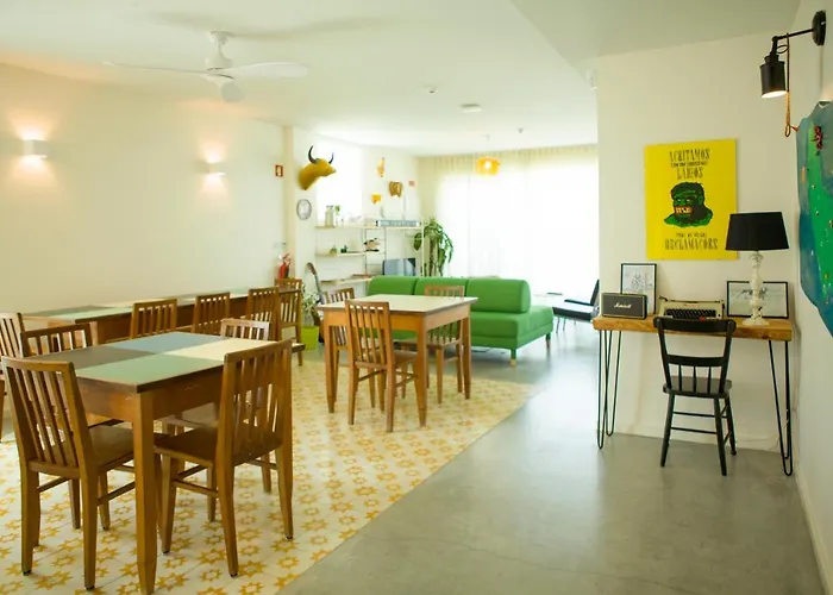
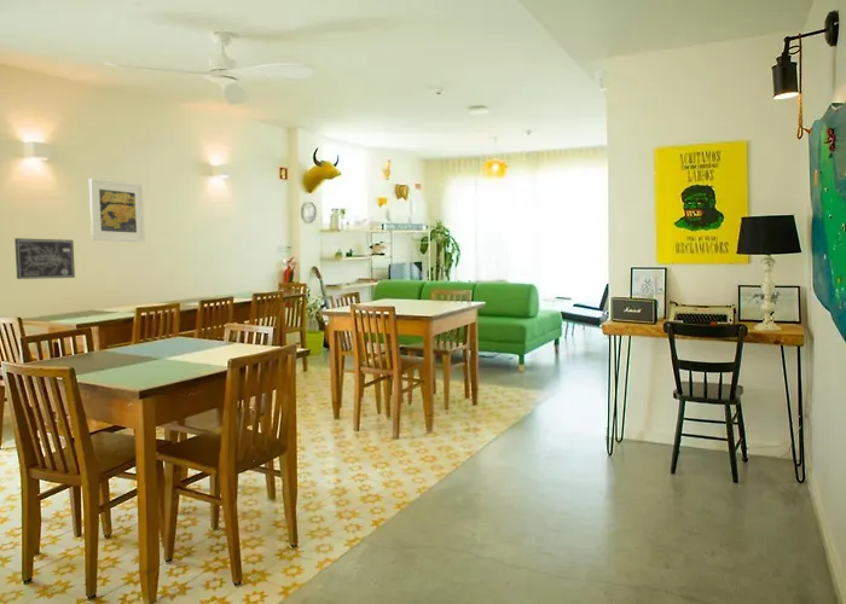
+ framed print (117, 211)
+ wall art (46, 259)
